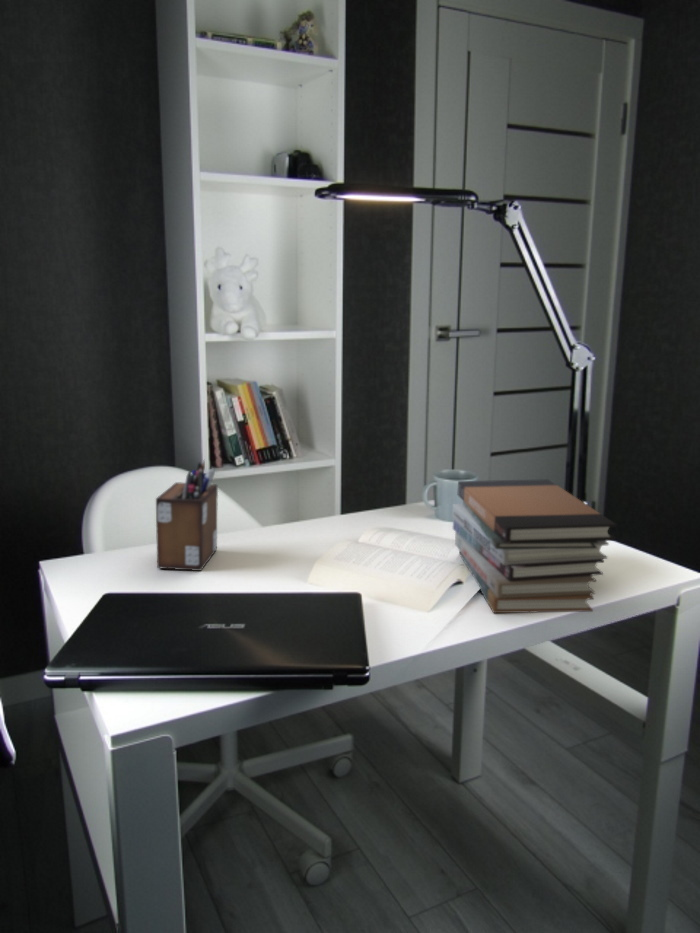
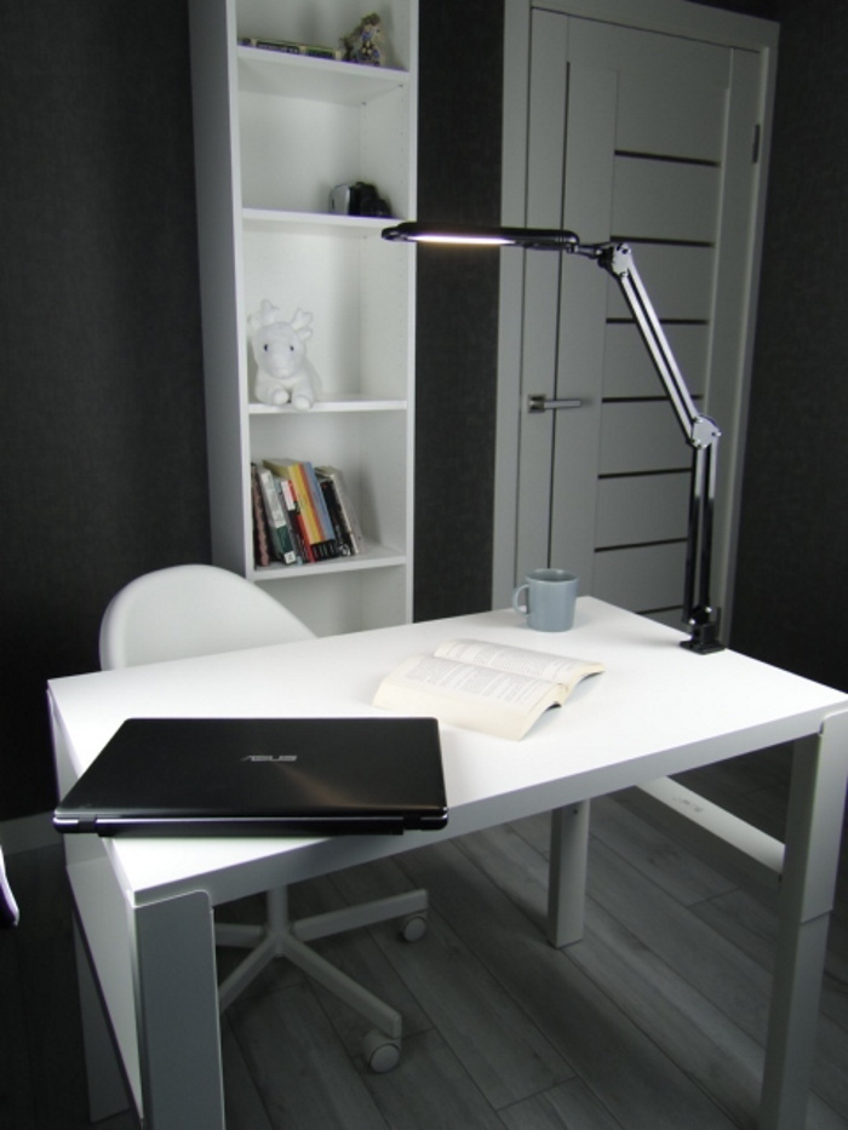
- desk organizer (187, 512)
- book stack (524, 540)
